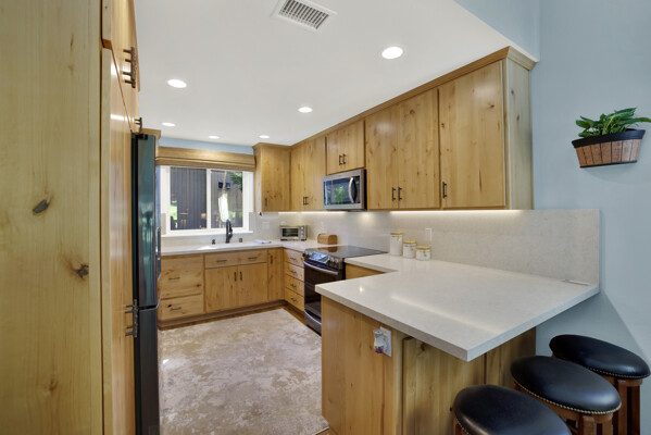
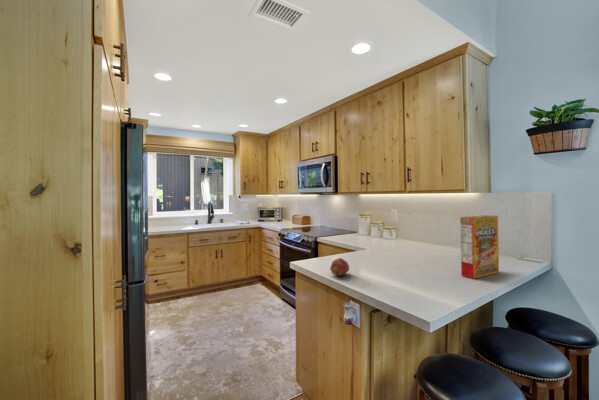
+ fruit (340, 266)
+ cereal box (480, 245)
